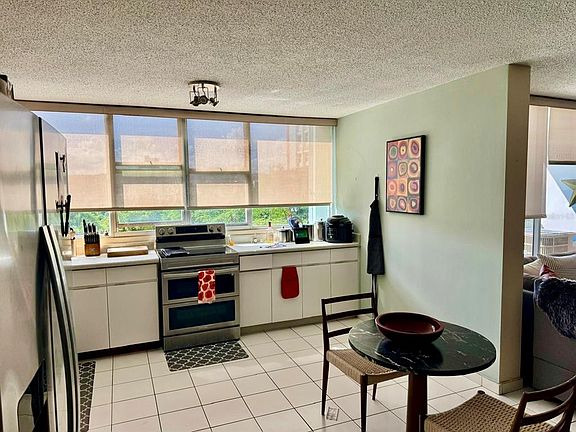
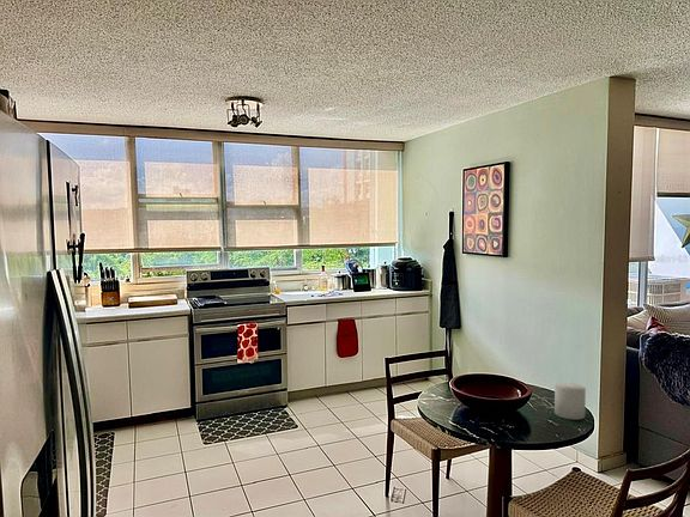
+ candle (569, 400)
